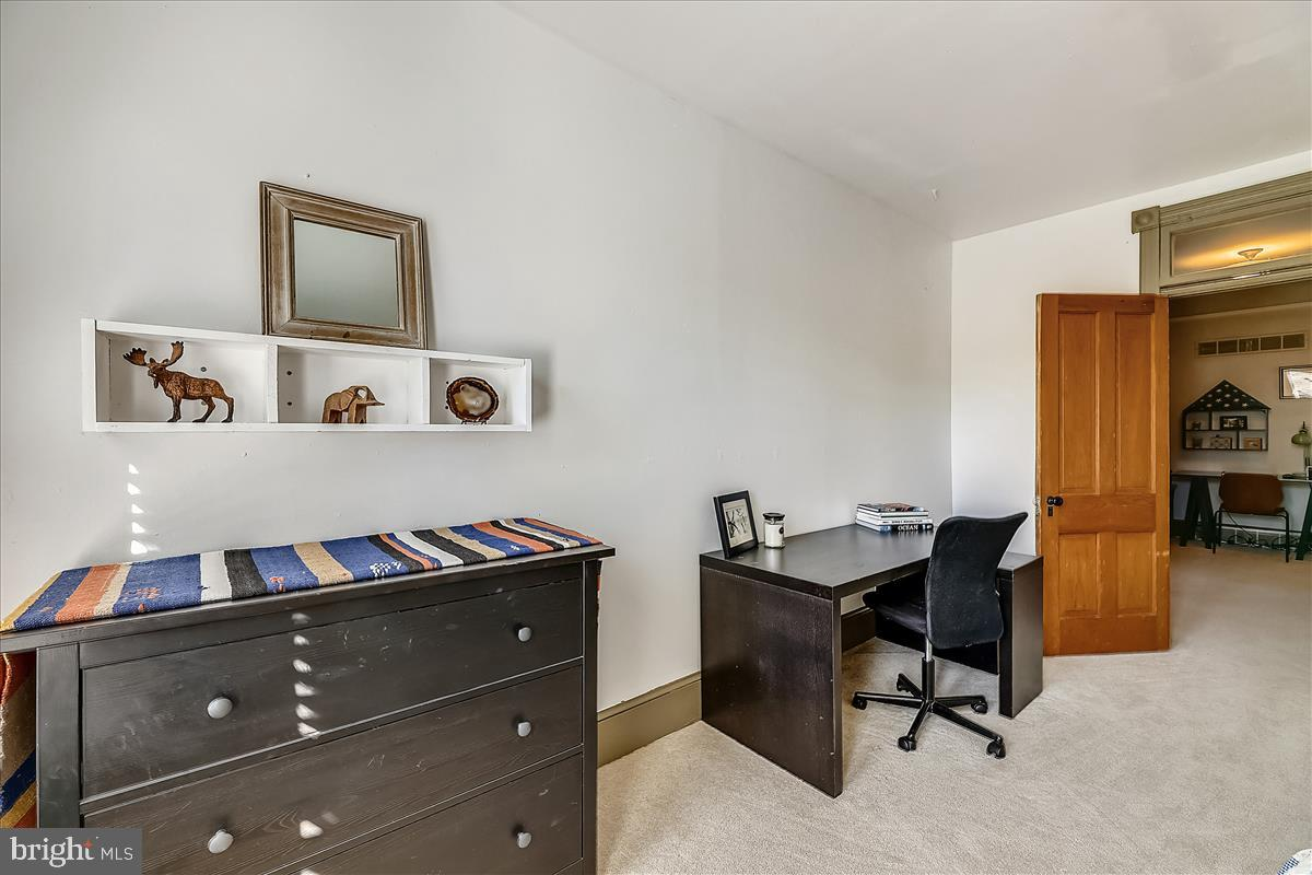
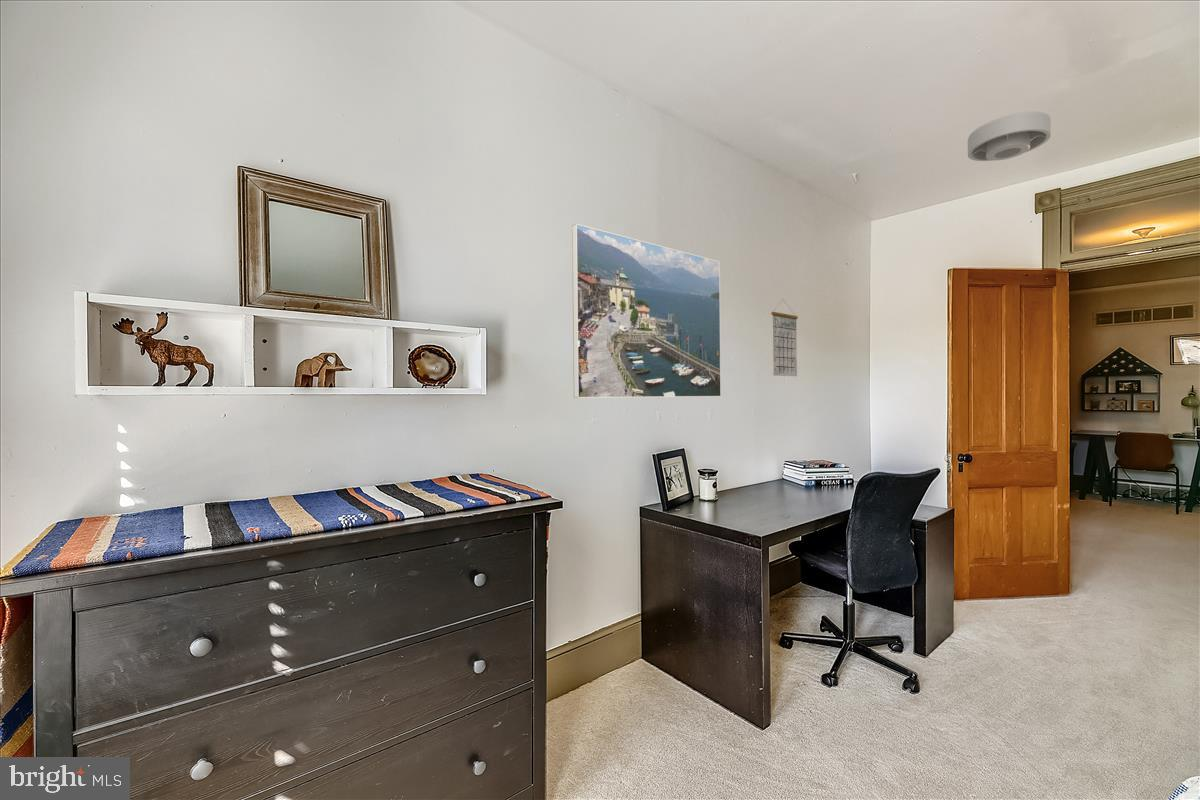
+ calendar (785, 337)
+ ceiling light (1007, 140)
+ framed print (655, 321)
